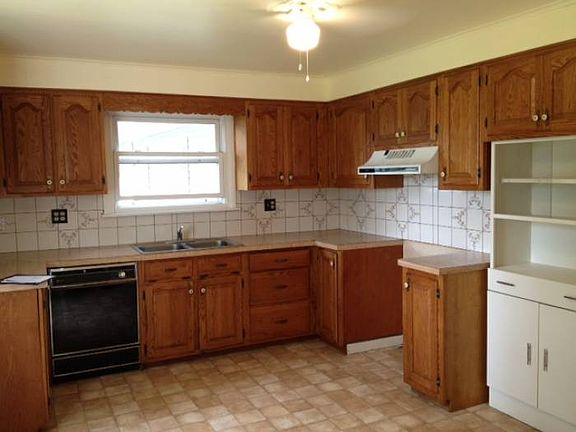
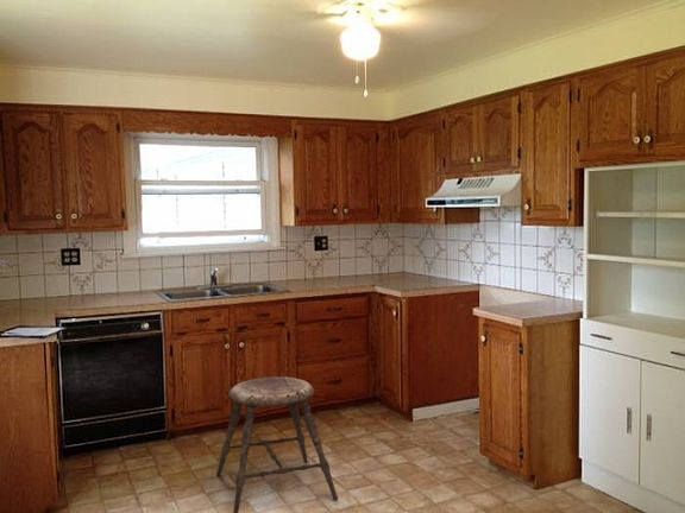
+ stool (272, 441)
